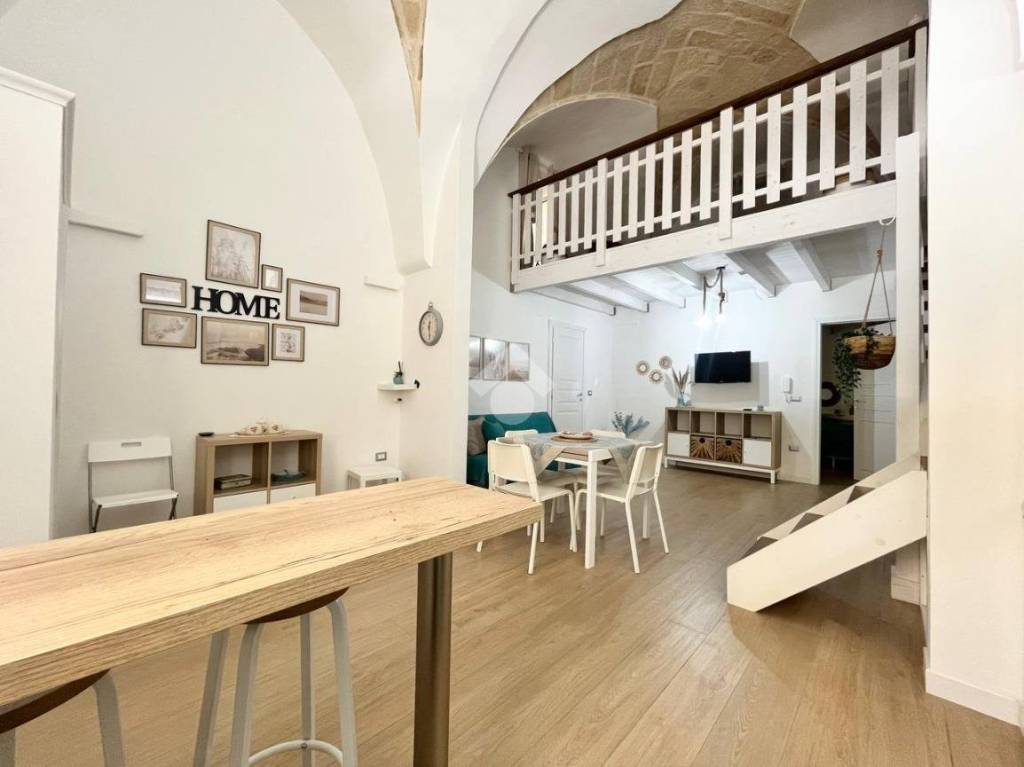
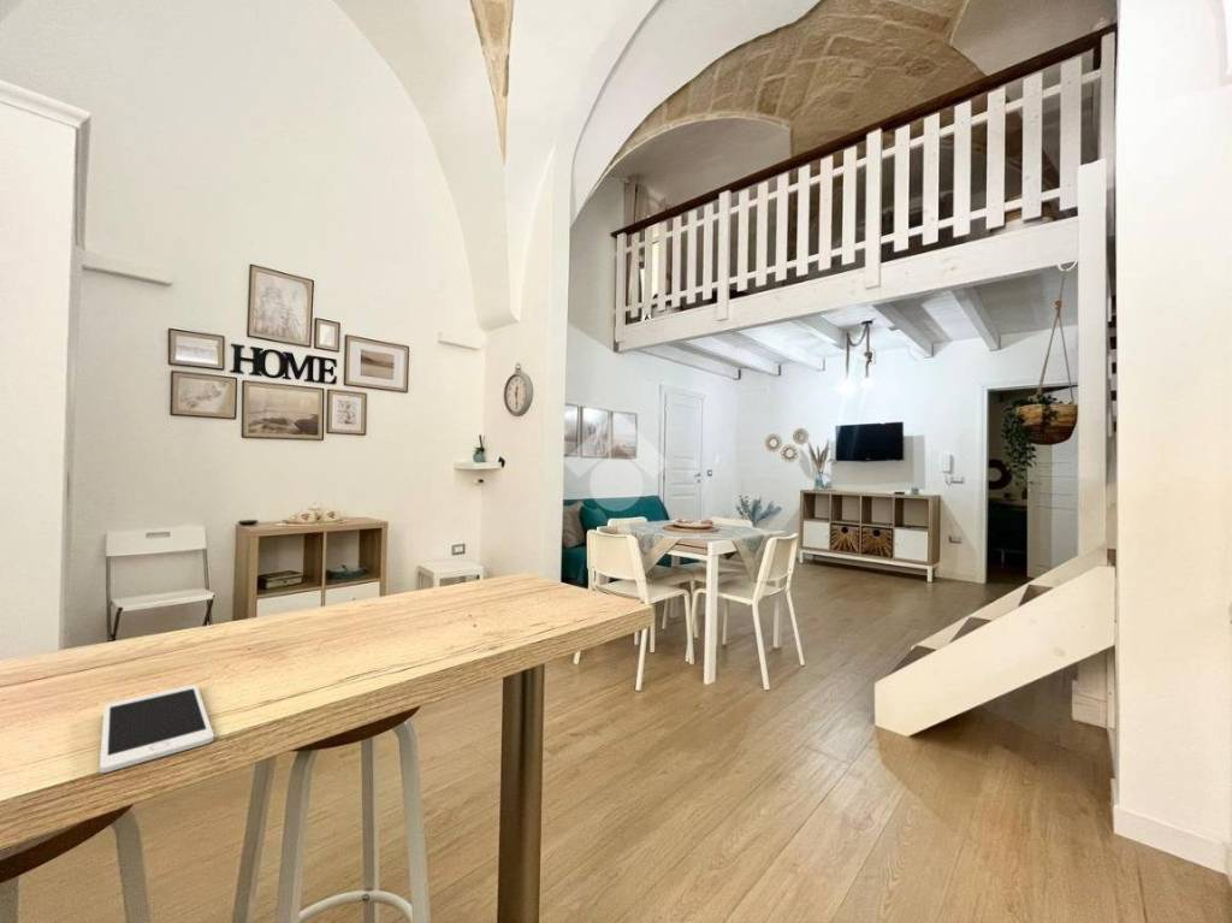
+ cell phone (155, 722)
